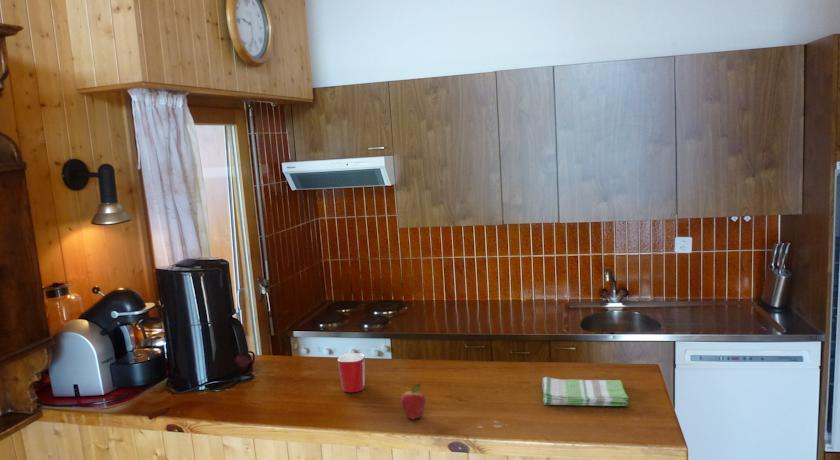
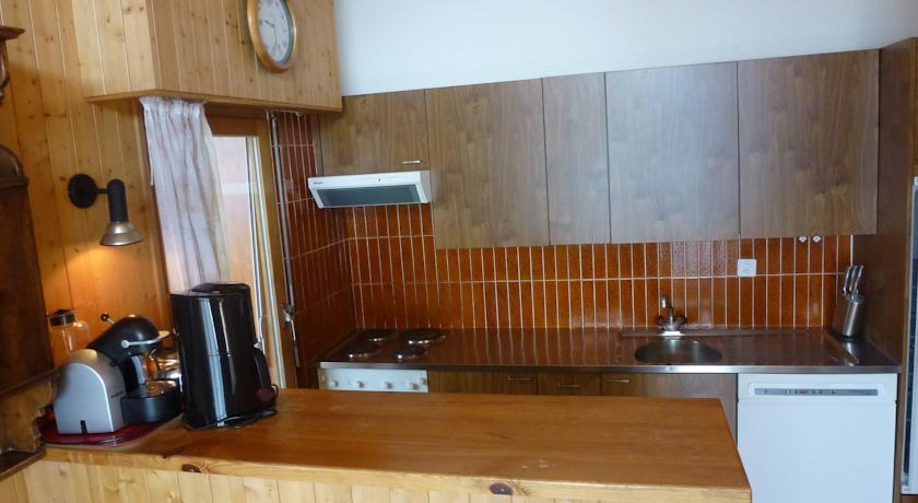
- dish towel (583, 389)
- mug (354, 370)
- fruit (413, 399)
